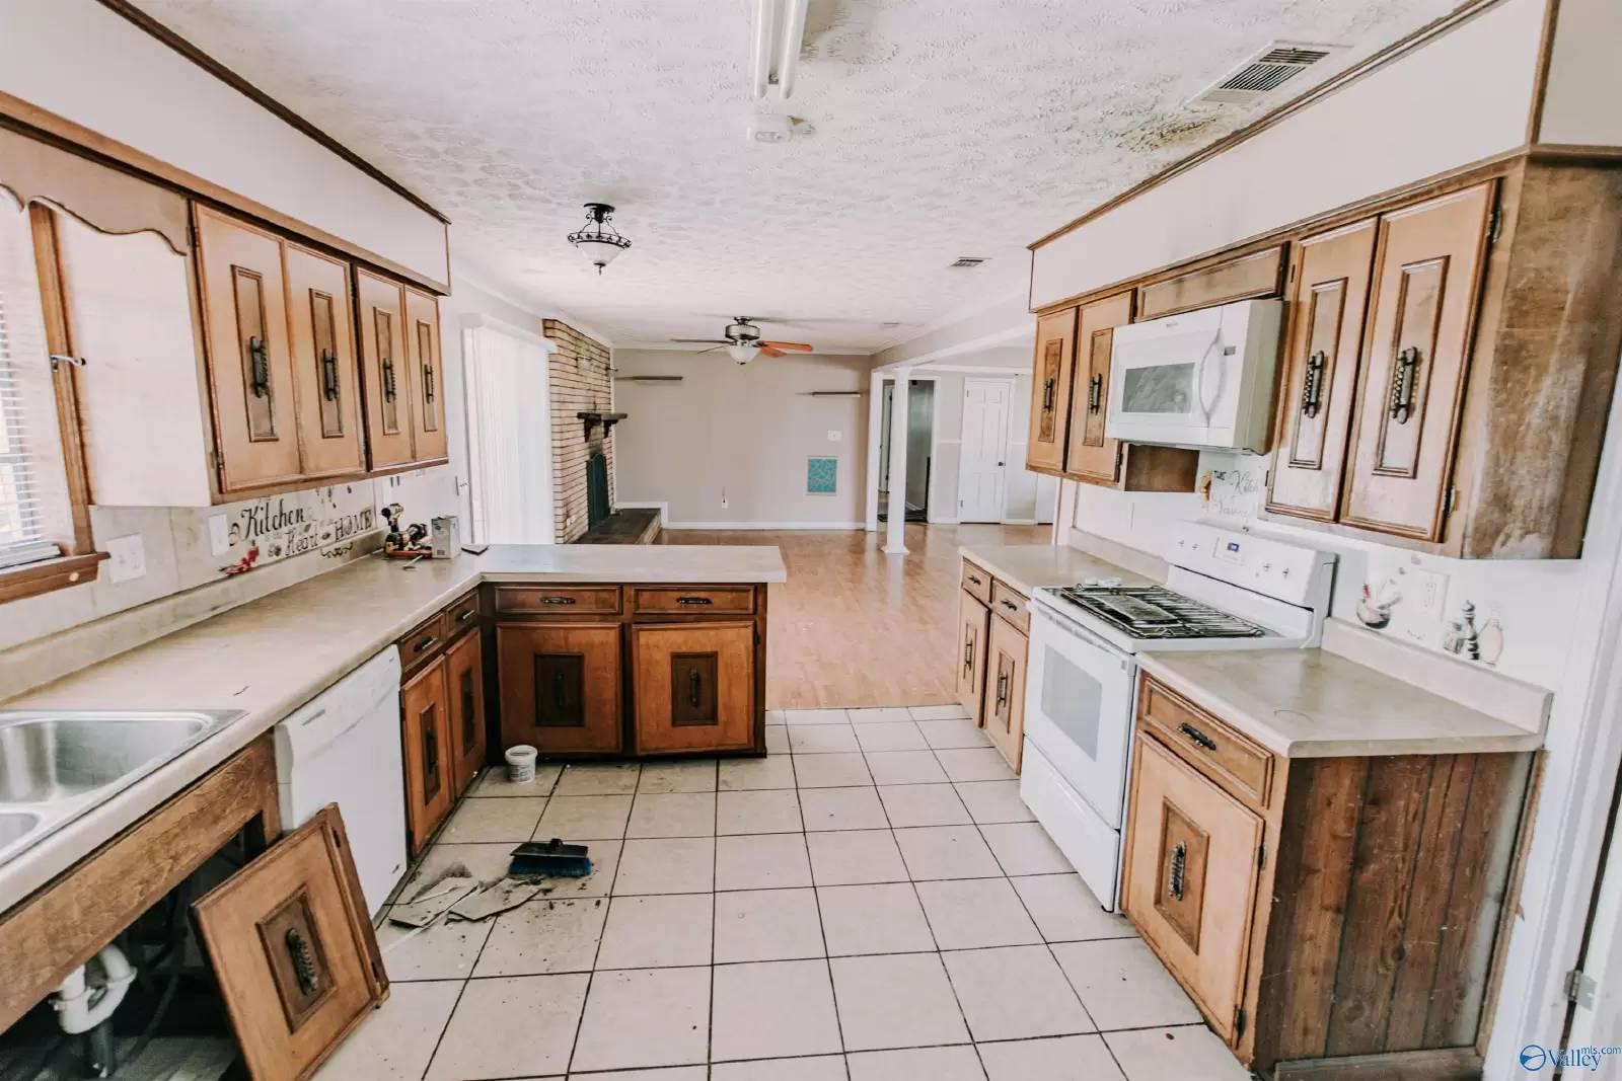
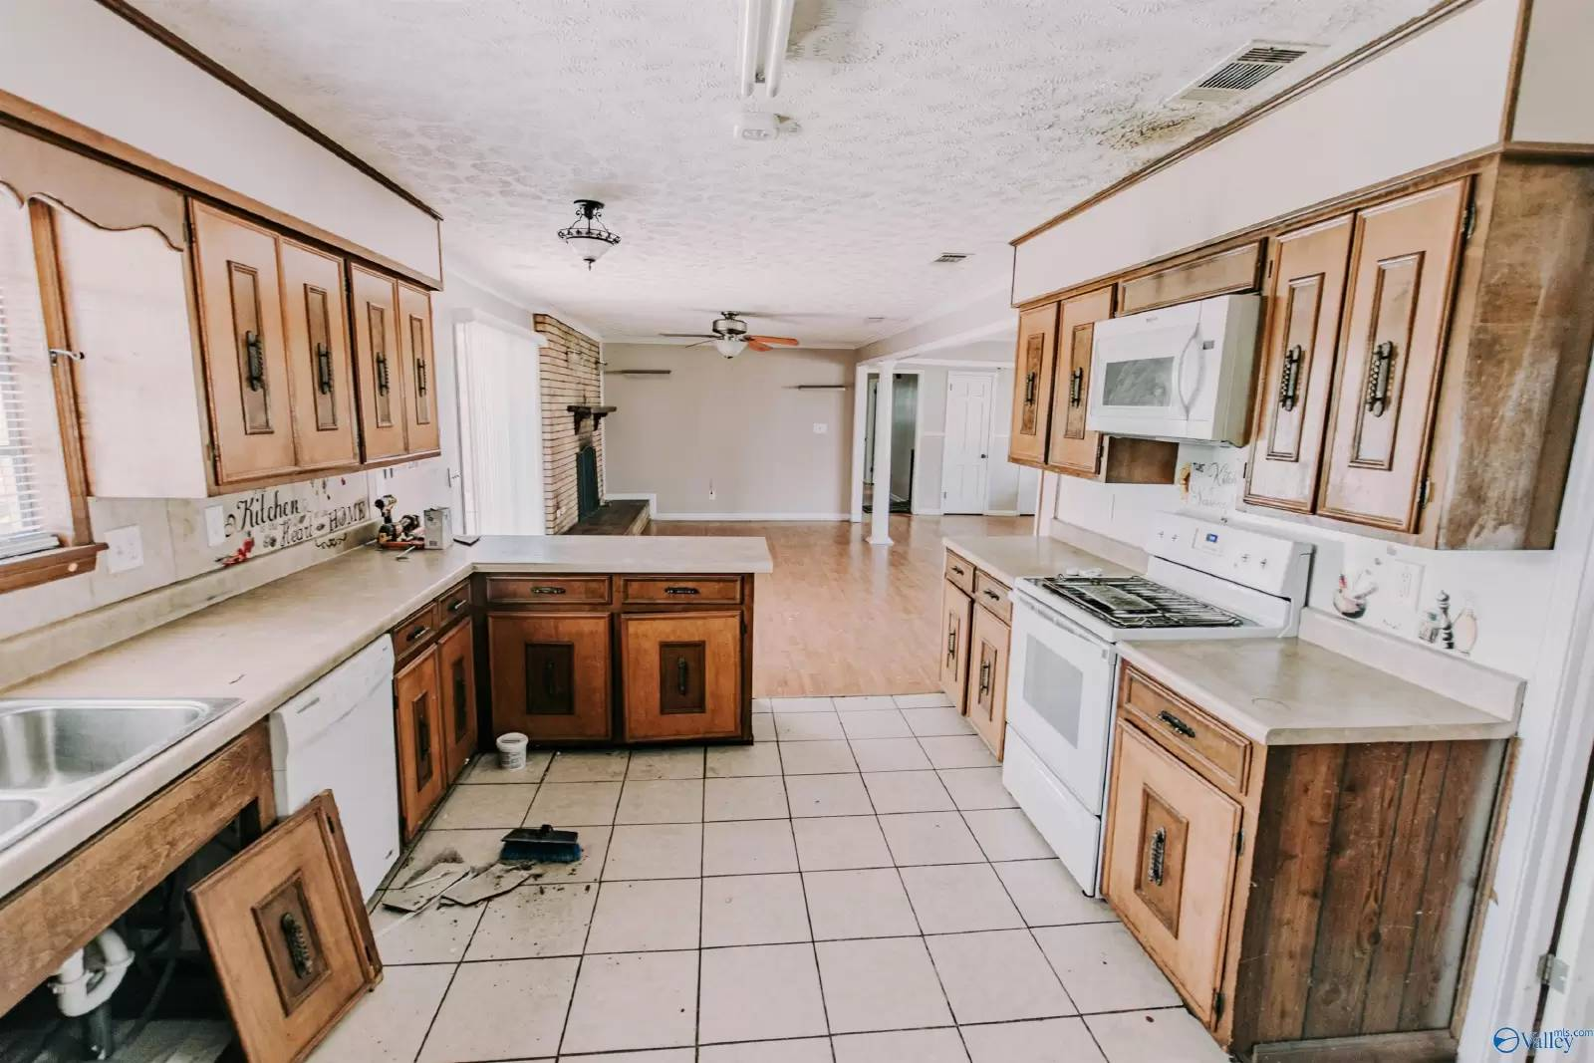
- wall art (822, 475)
